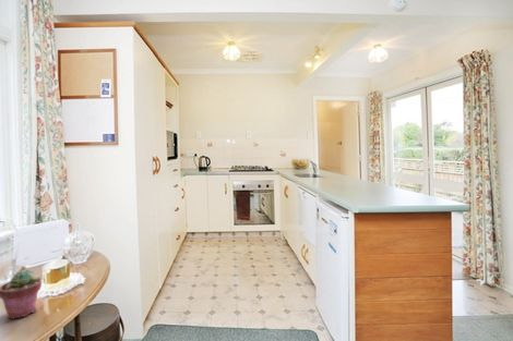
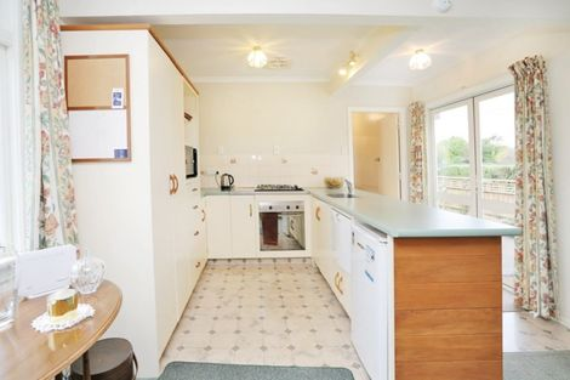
- potted succulent (21, 292)
